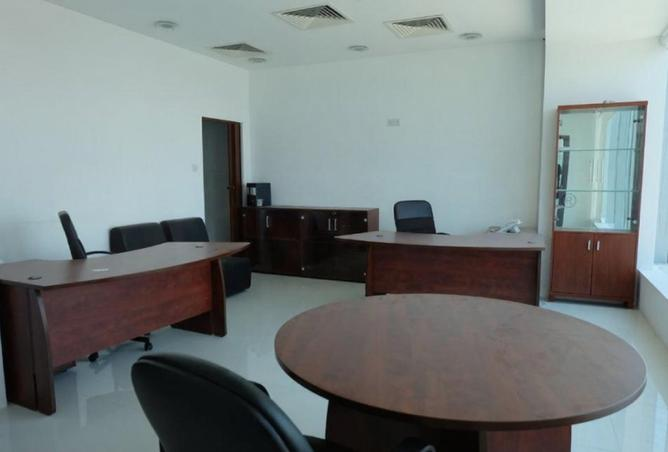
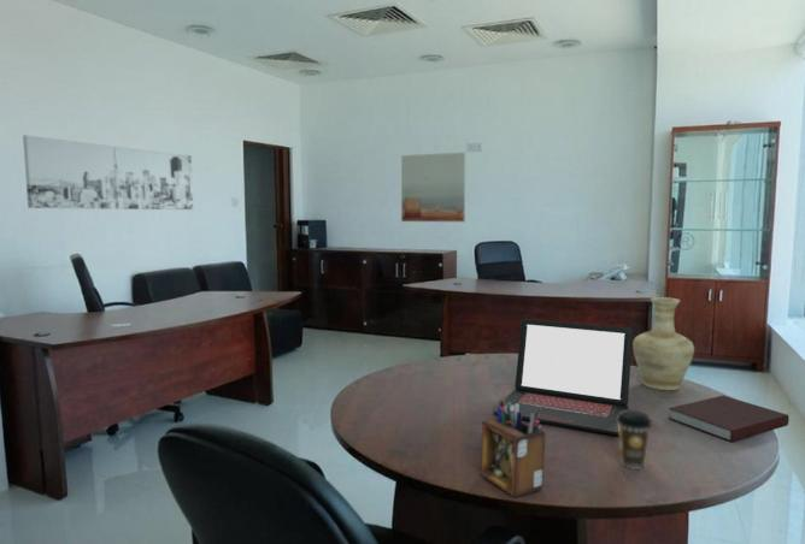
+ wall art (121, 178)
+ desk organizer (512, 443)
+ laptop (564, 371)
+ notebook (727, 416)
+ vase (663, 342)
+ wall art (431, 188)
+ coffee cup (633, 439)
